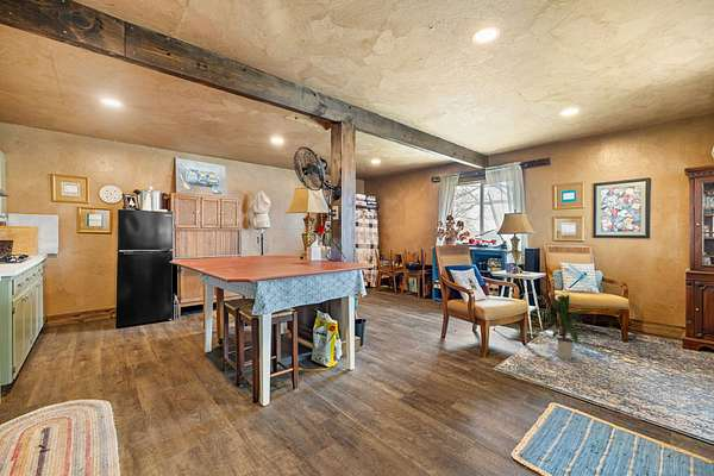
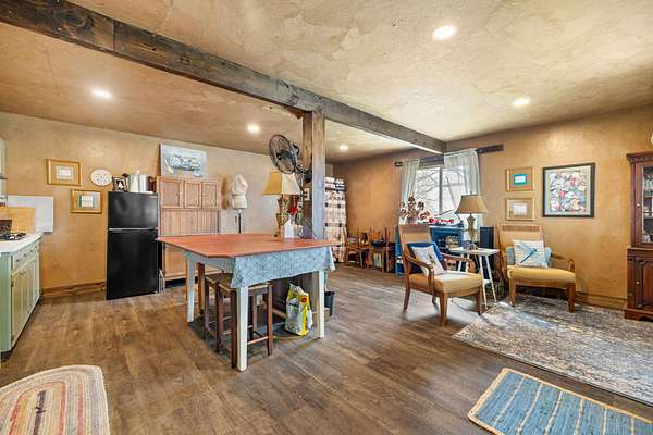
- indoor plant (562, 324)
